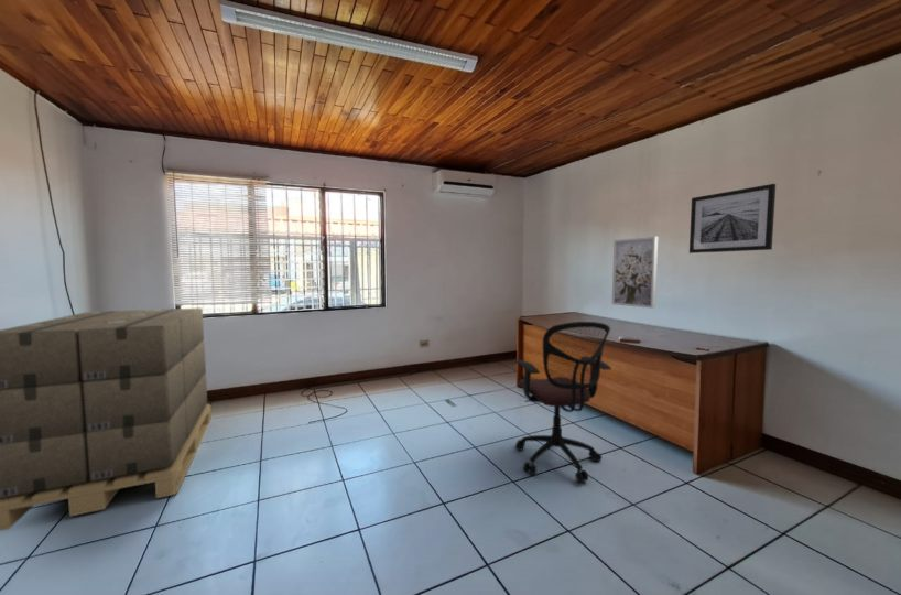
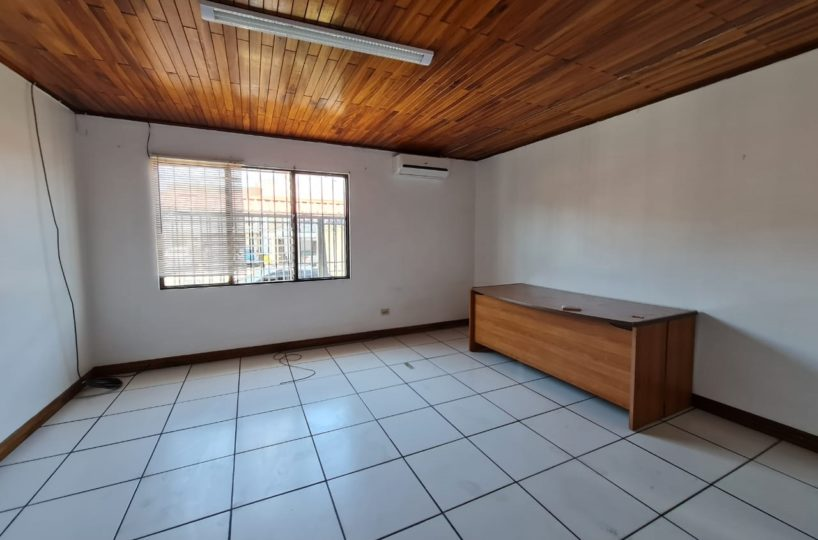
- wall art (728, 221)
- cardboard box (123, 390)
- wall art (633, 272)
- office chair (560, 390)
